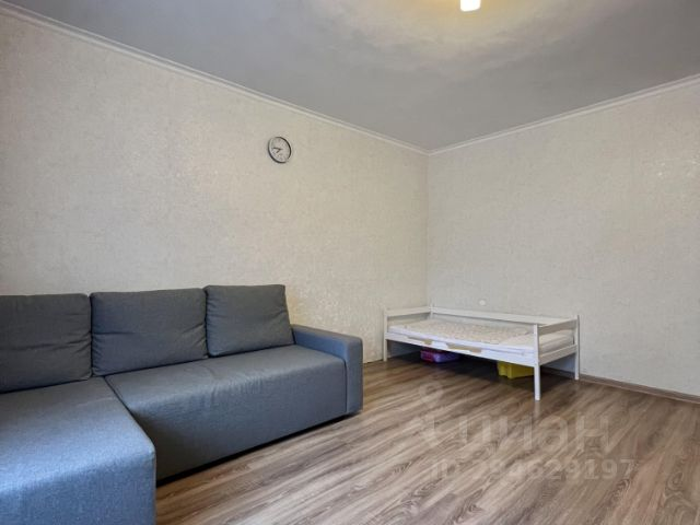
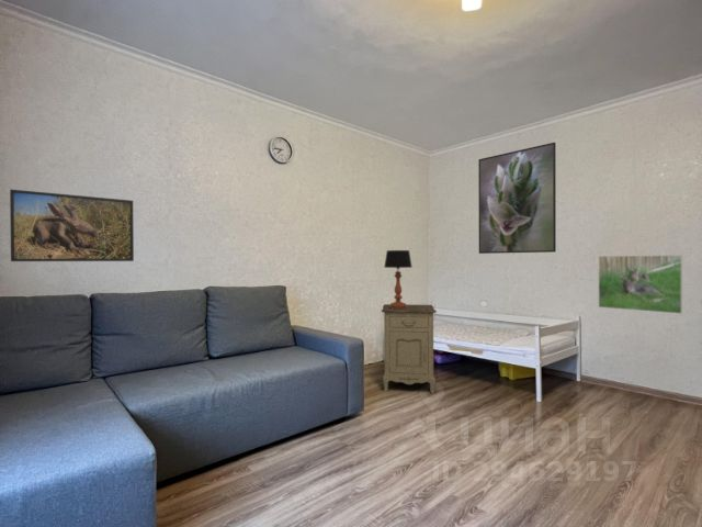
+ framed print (77, 228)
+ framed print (637, 282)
+ nightstand (408, 347)
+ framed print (513, 202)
+ table lamp (397, 279)
